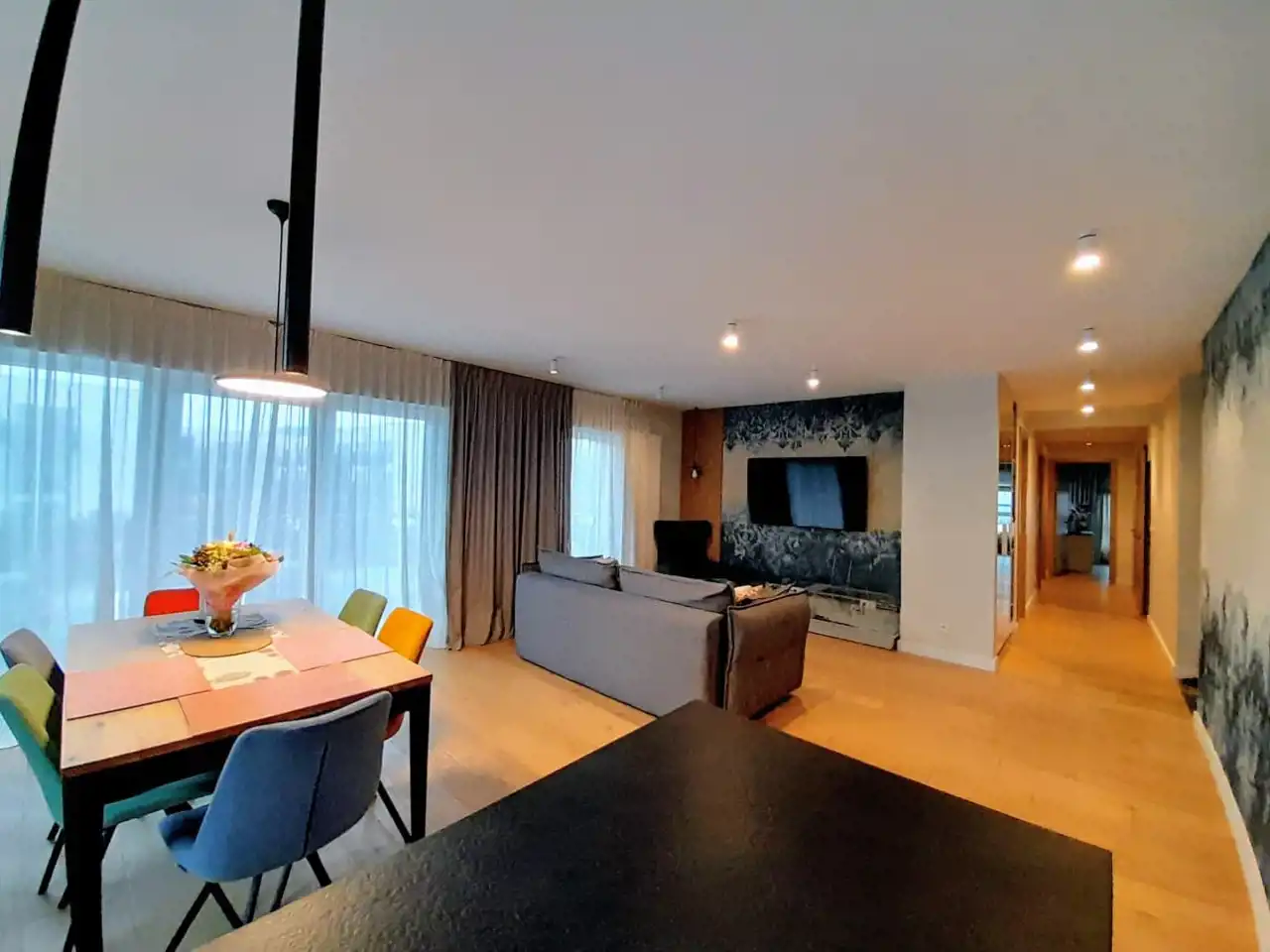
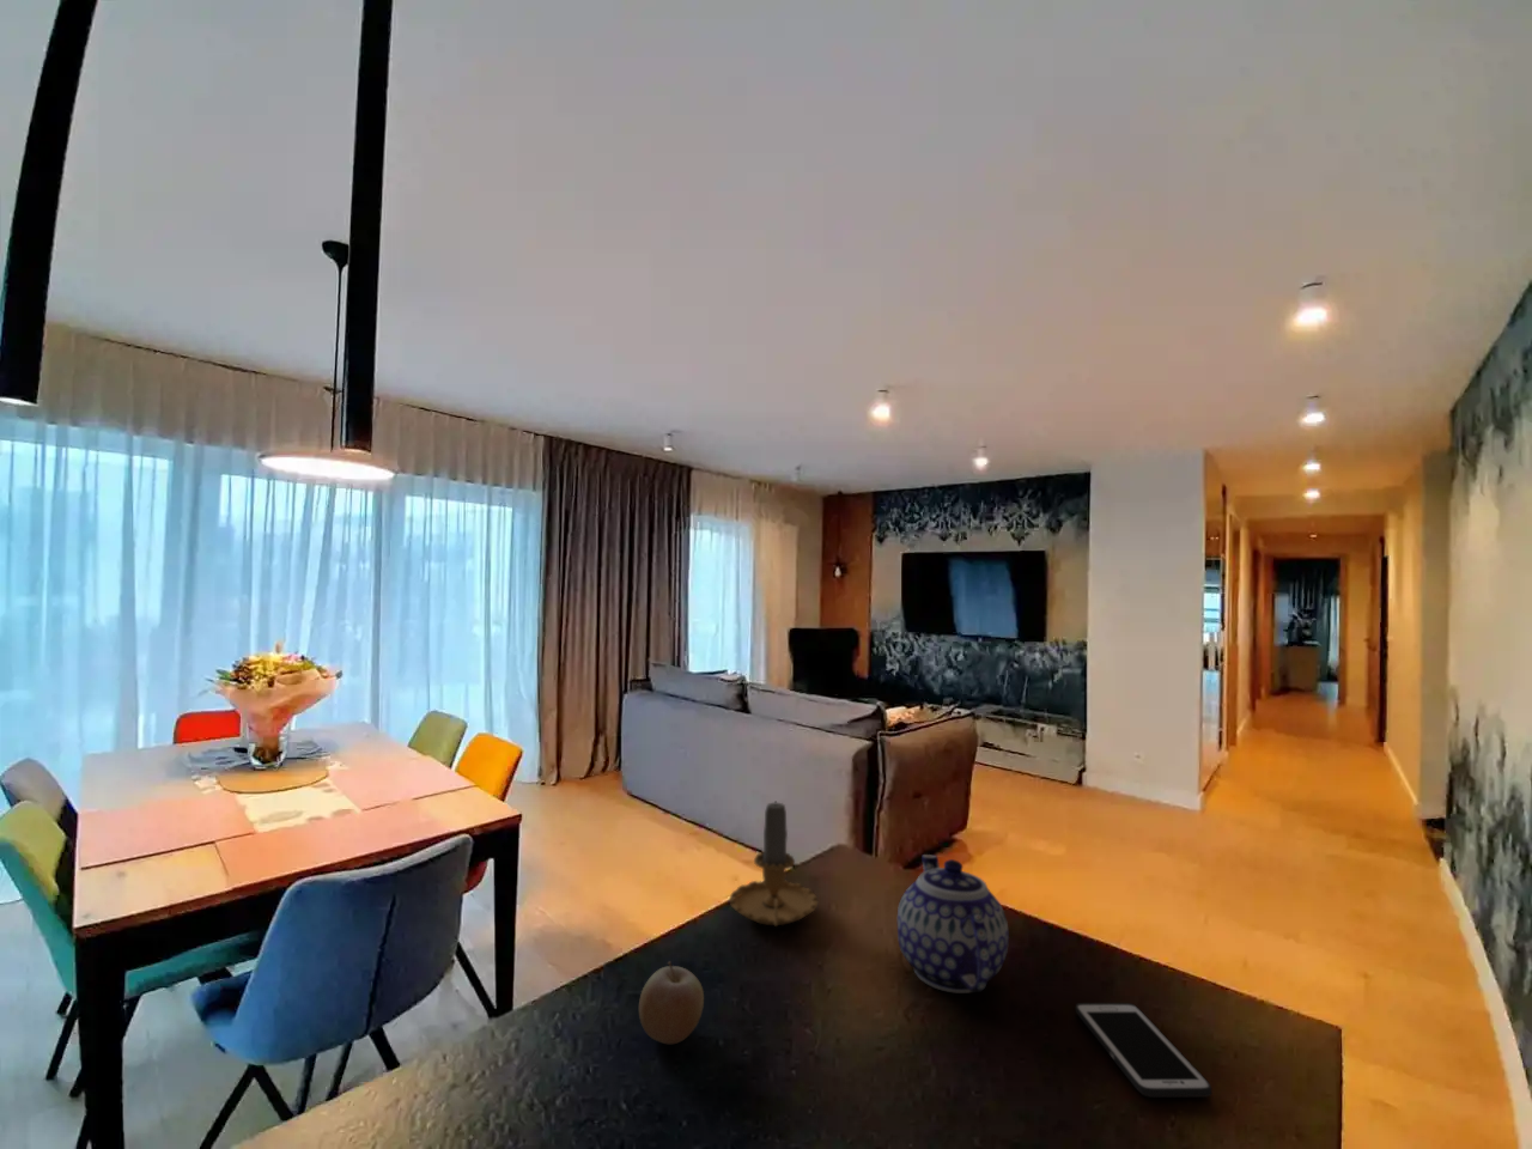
+ teapot (952, 917)
+ cell phone (1138, 1046)
+ candle (774, 859)
+ fruit (672, 998)
